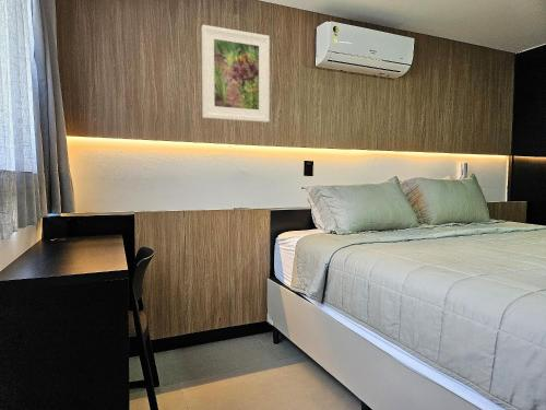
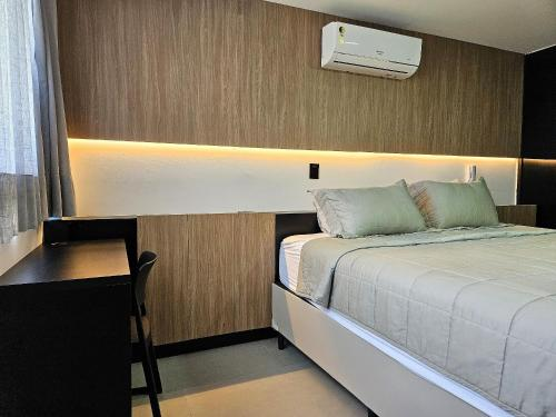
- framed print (236, 75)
